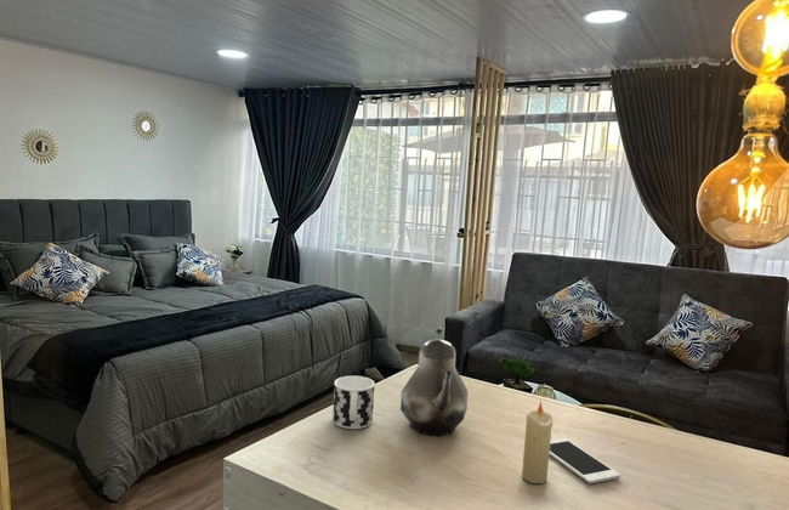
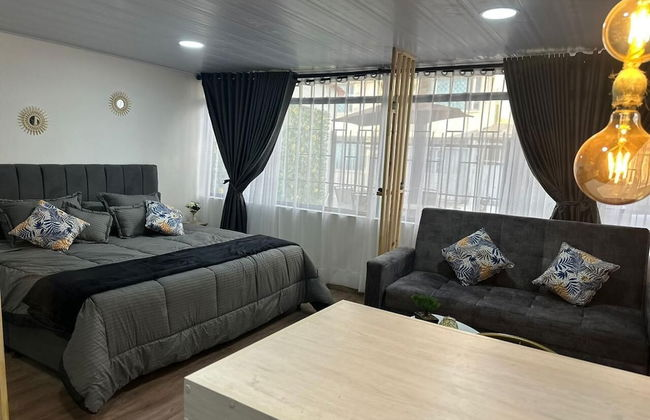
- teapot (436, 376)
- cup (353, 404)
- cell phone (575, 459)
- candle (538, 440)
